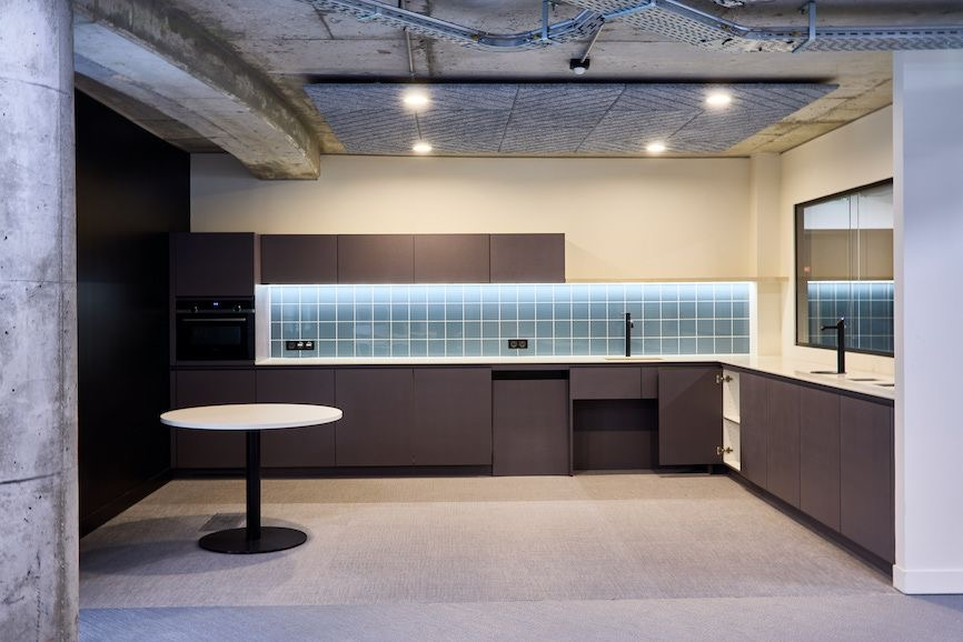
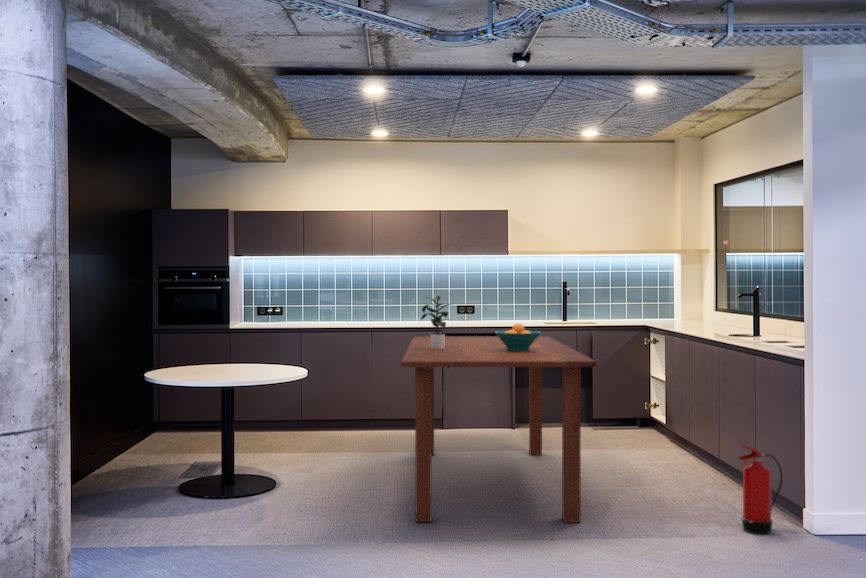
+ potted plant (434, 320)
+ fruit bowl (517, 336)
+ fire extinguisher (761, 485)
+ dining table (529, 414)
